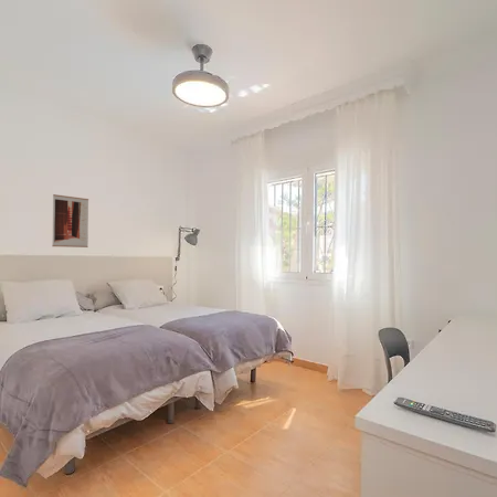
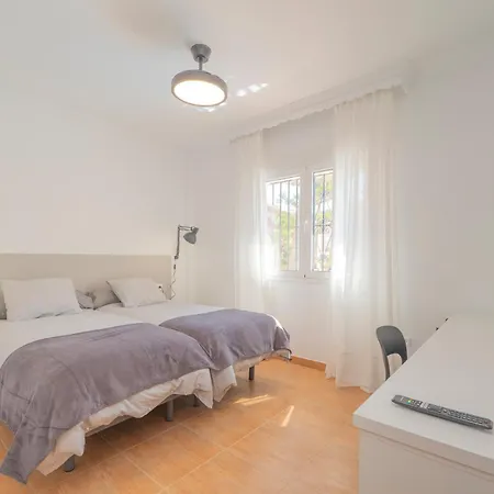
- wall art (71, 221)
